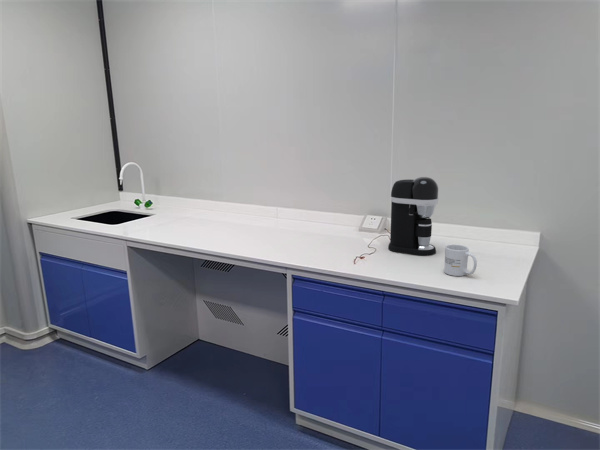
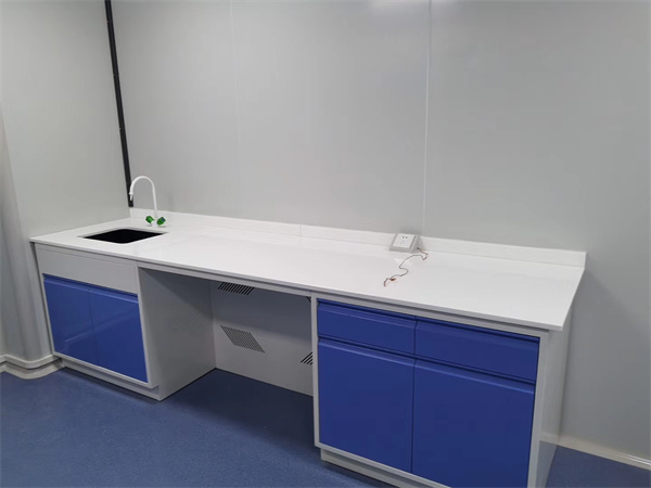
- mug (460, 260)
- coffee maker (413, 214)
